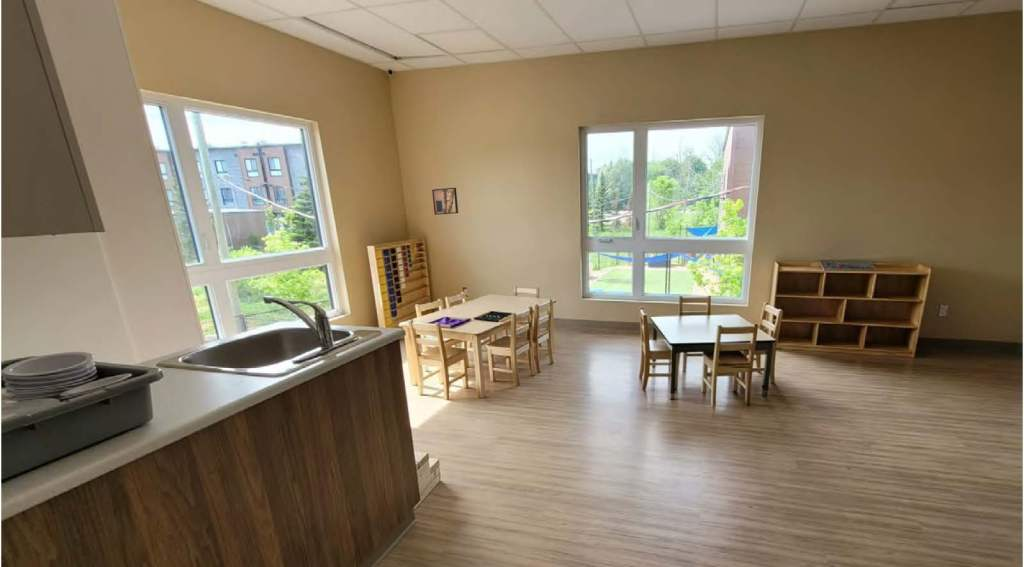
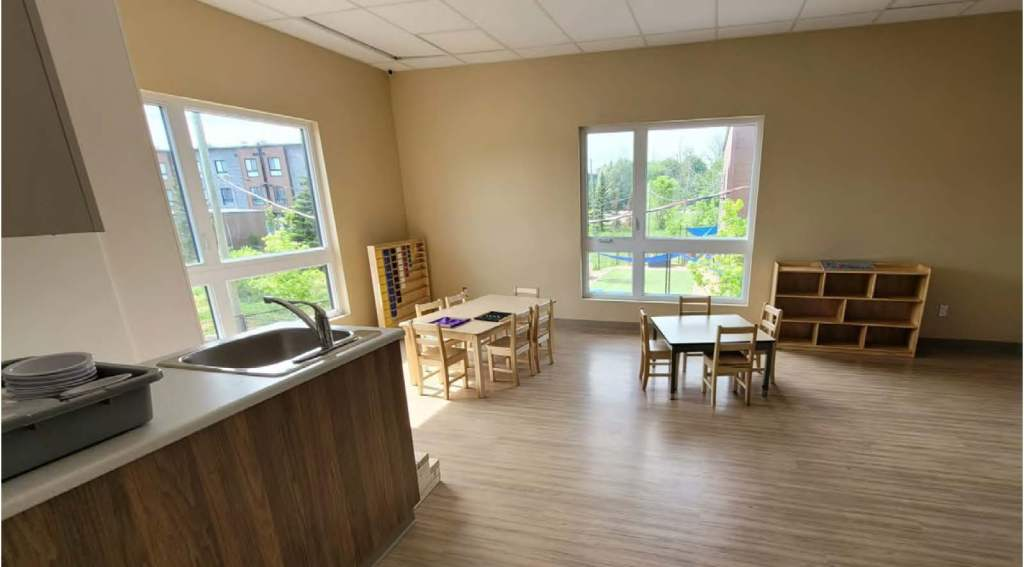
- wall art (445, 201)
